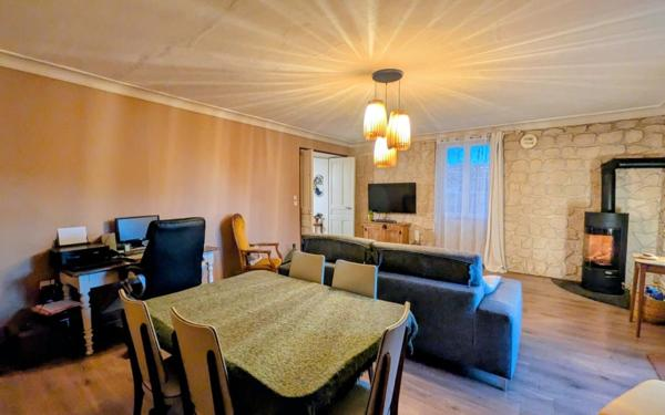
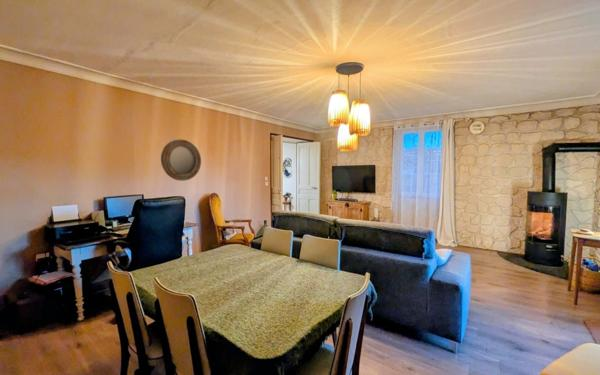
+ home mirror (182, 160)
